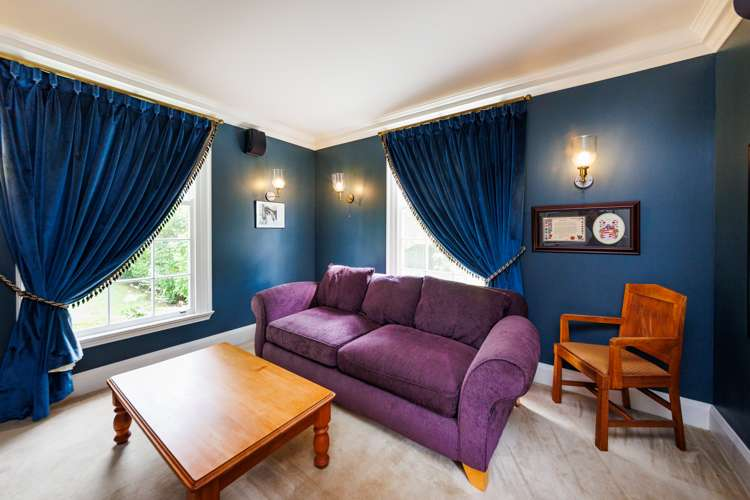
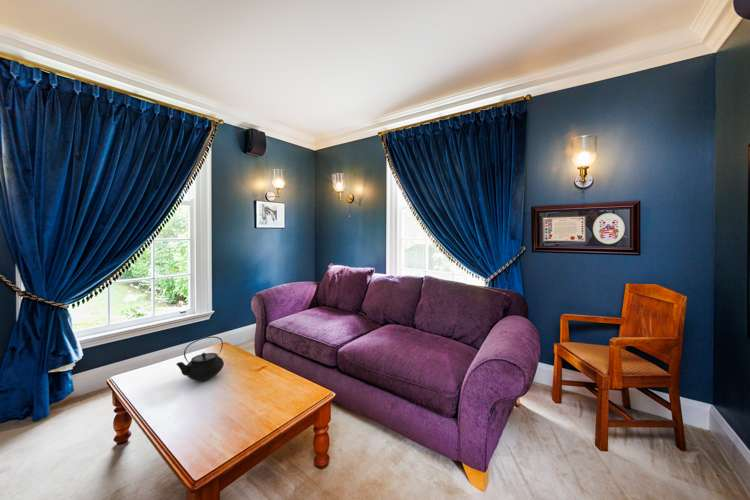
+ teapot (201, 359)
